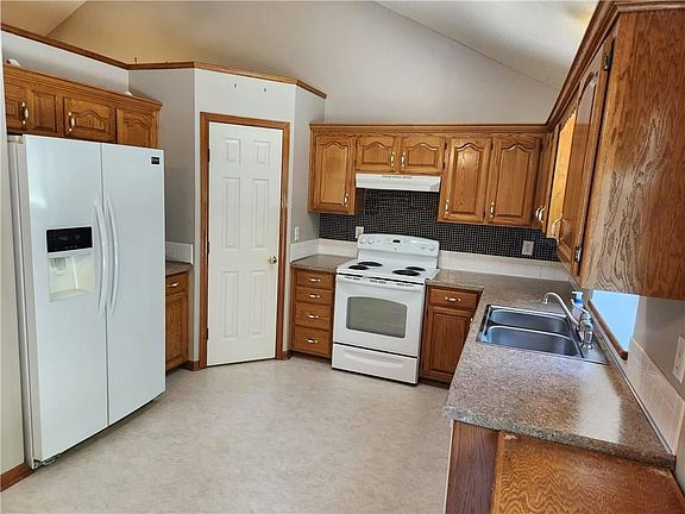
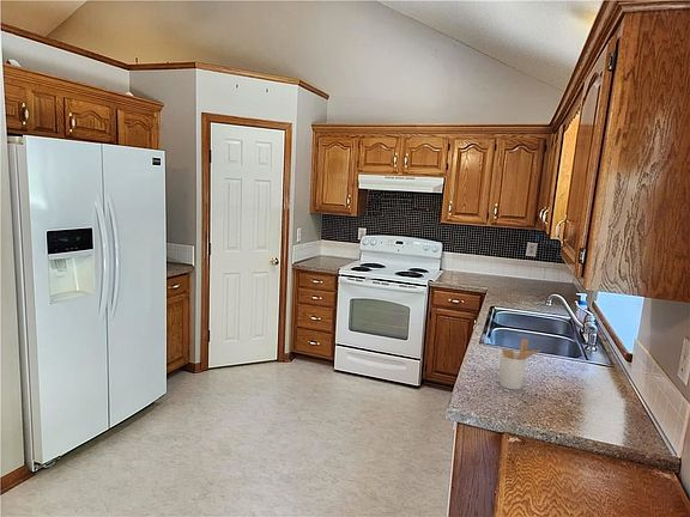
+ utensil holder (518, 365)
